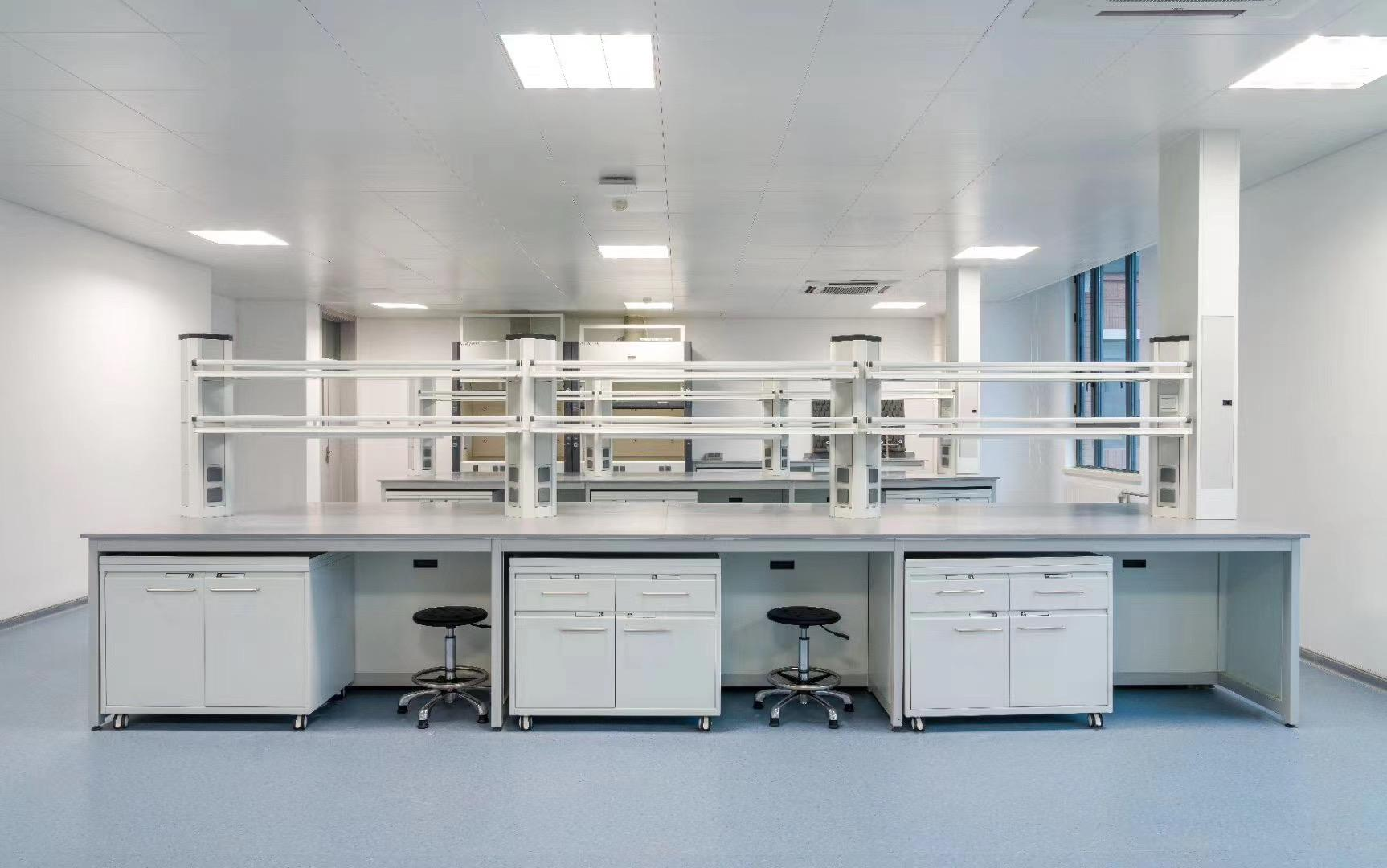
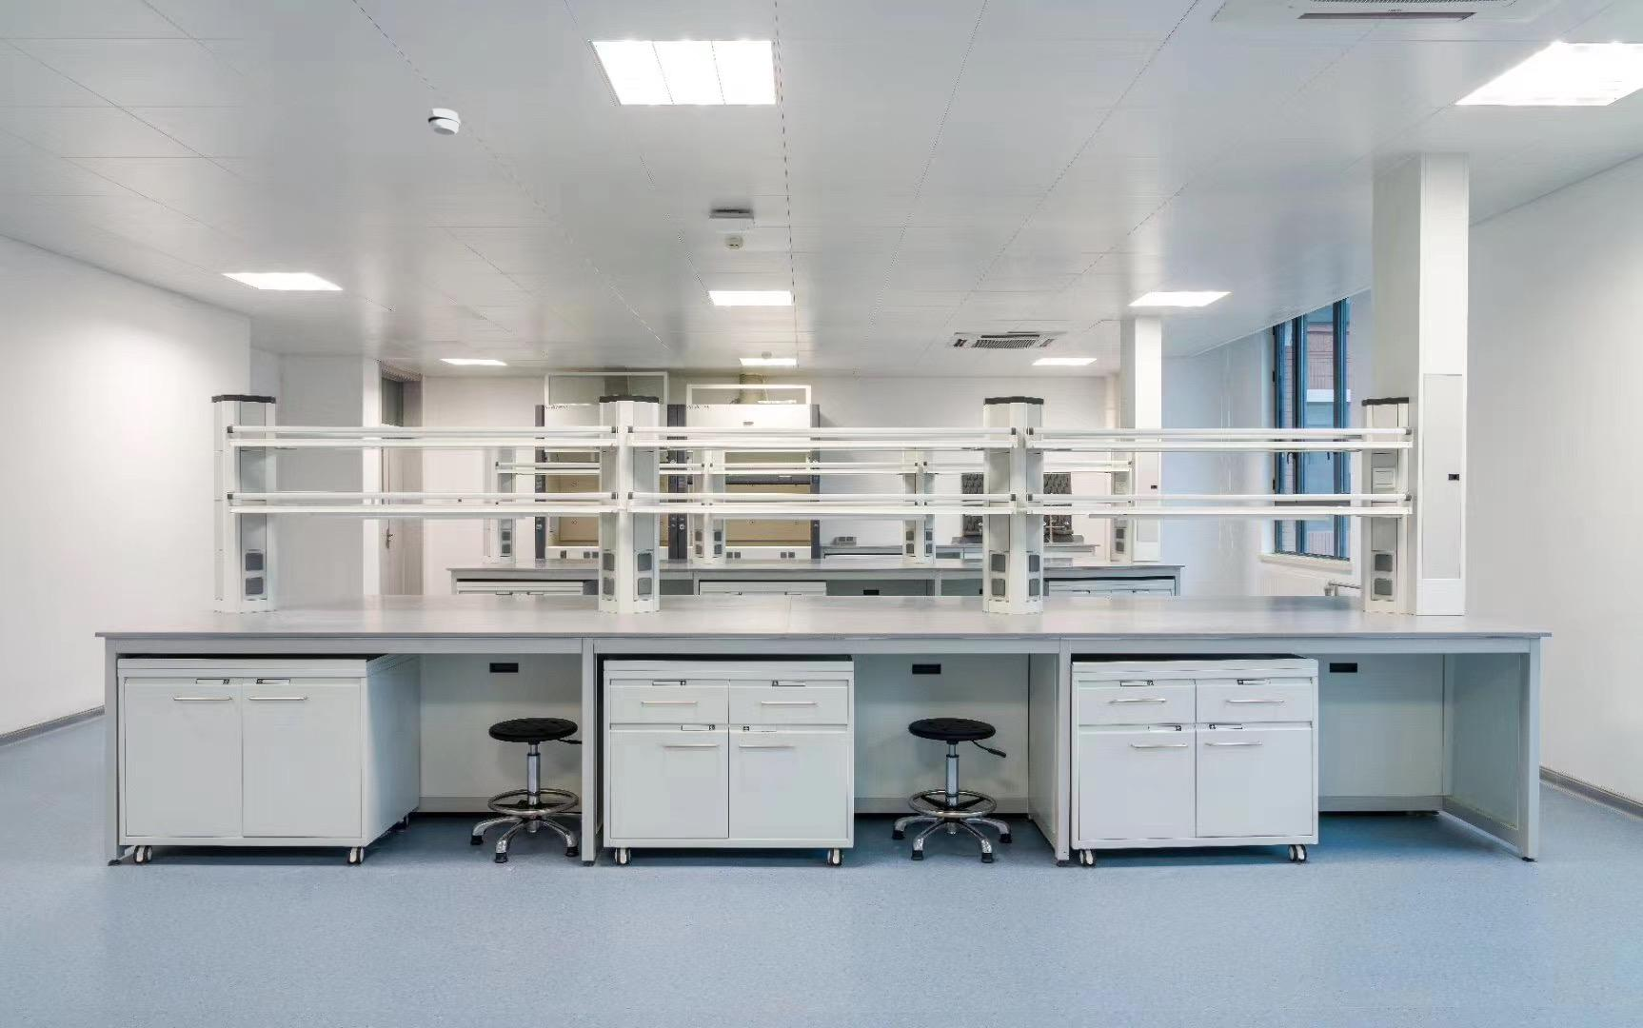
+ smoke detector (443, 122)
